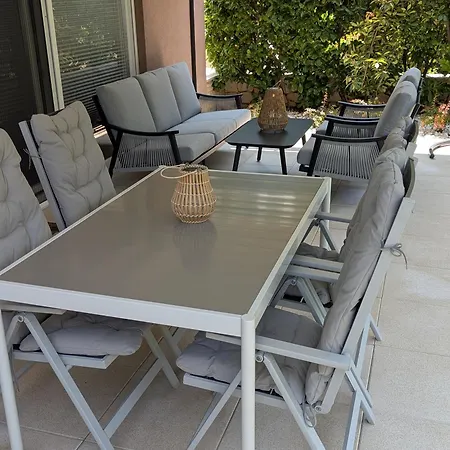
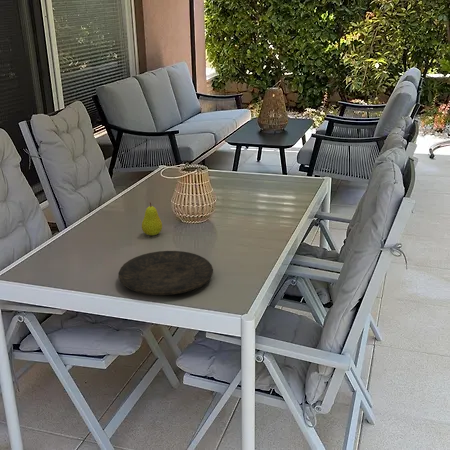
+ plate (166, 274)
+ fruit (151, 218)
